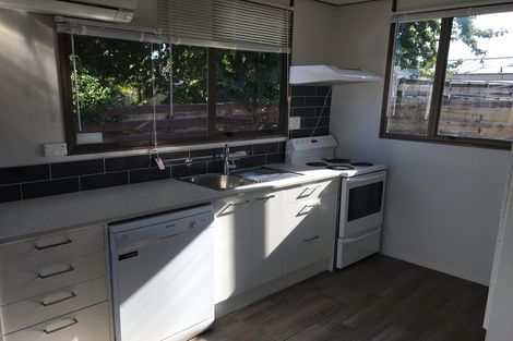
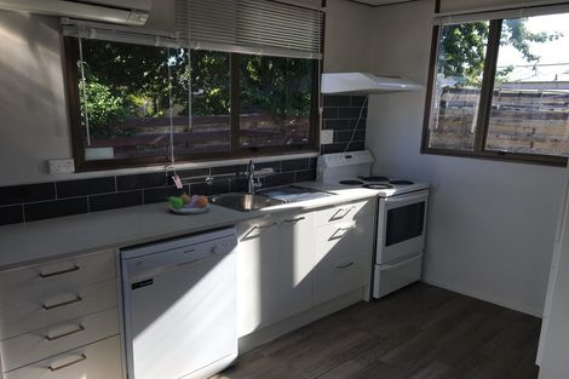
+ fruit bowl (188, 201)
